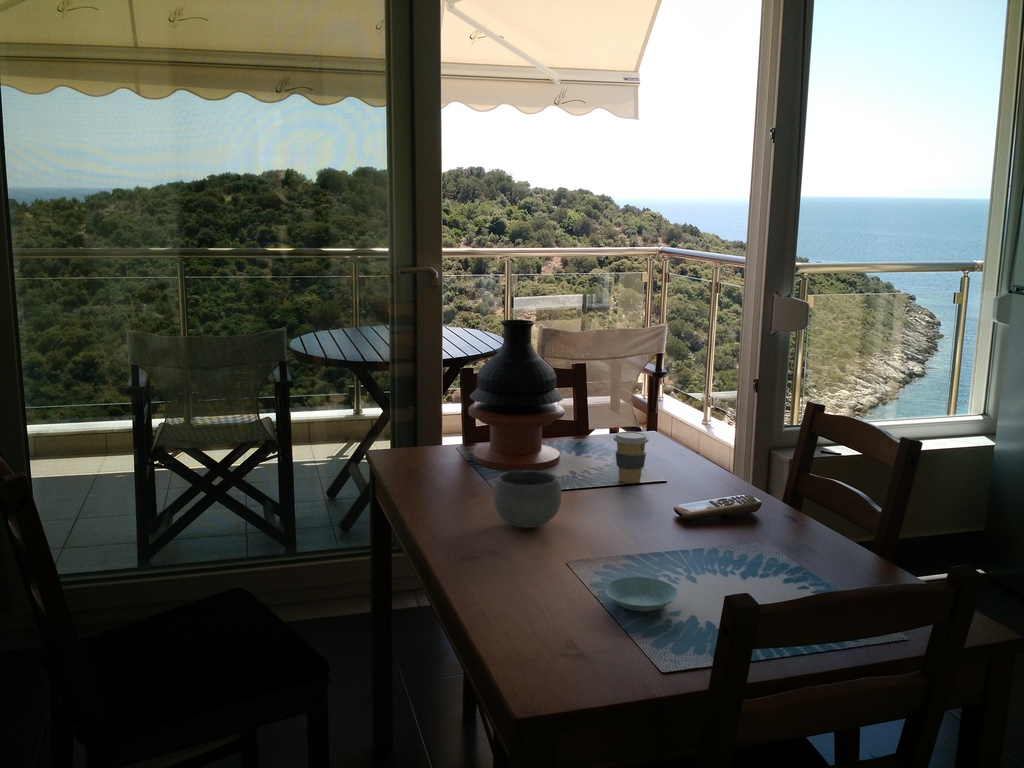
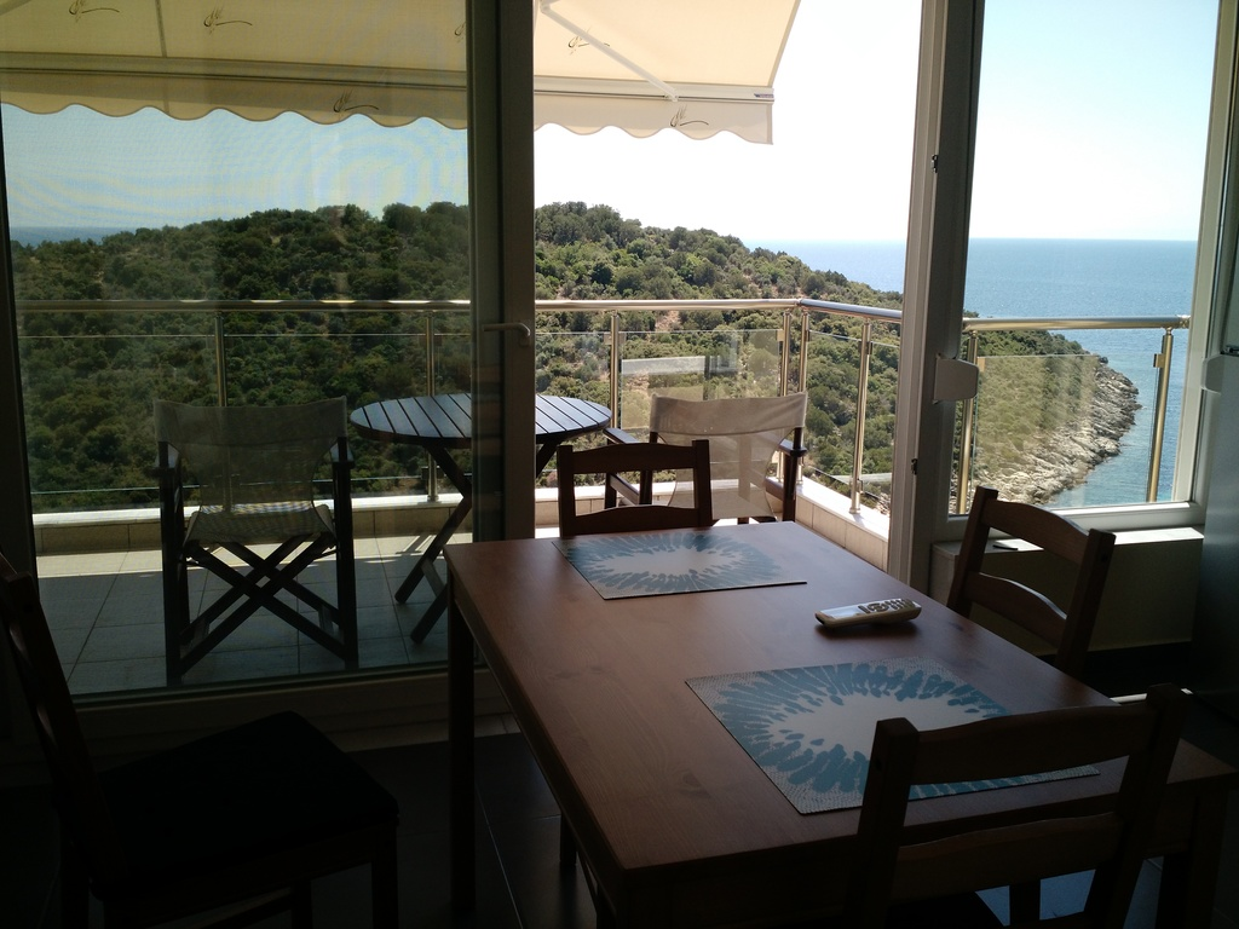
- vase (516, 390)
- bowl (526, 500)
- saucer (640, 596)
- coffee cup (630, 457)
